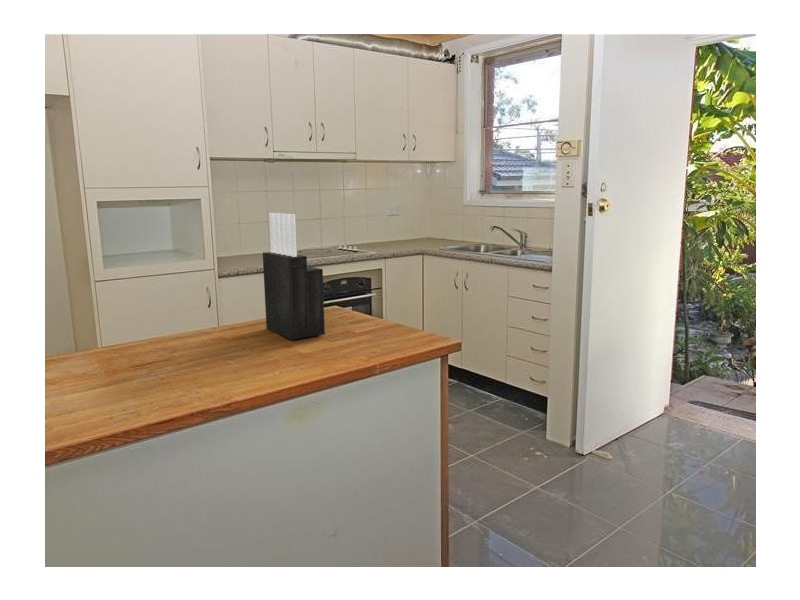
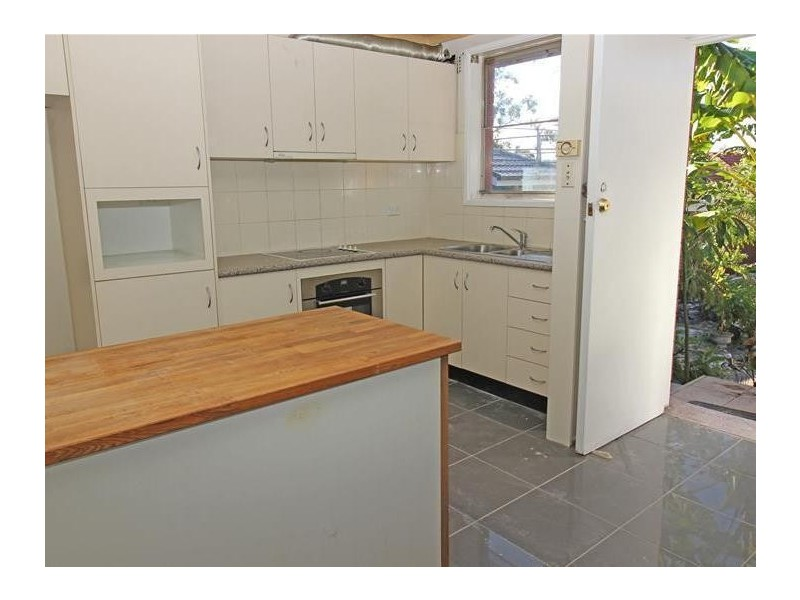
- knife block (296, 273)
